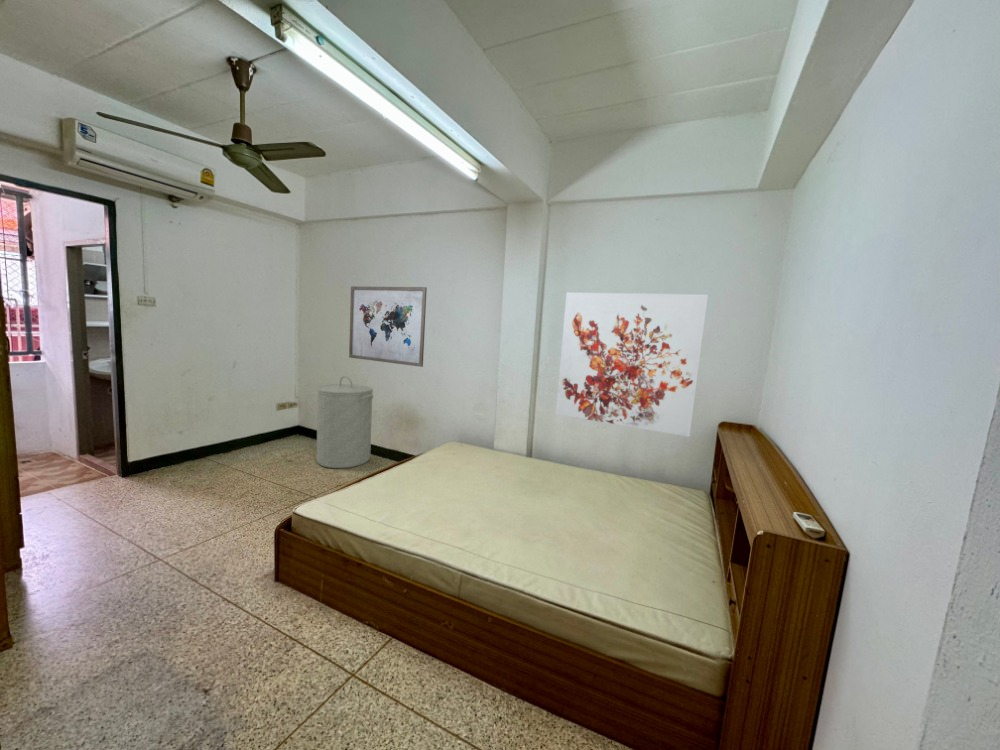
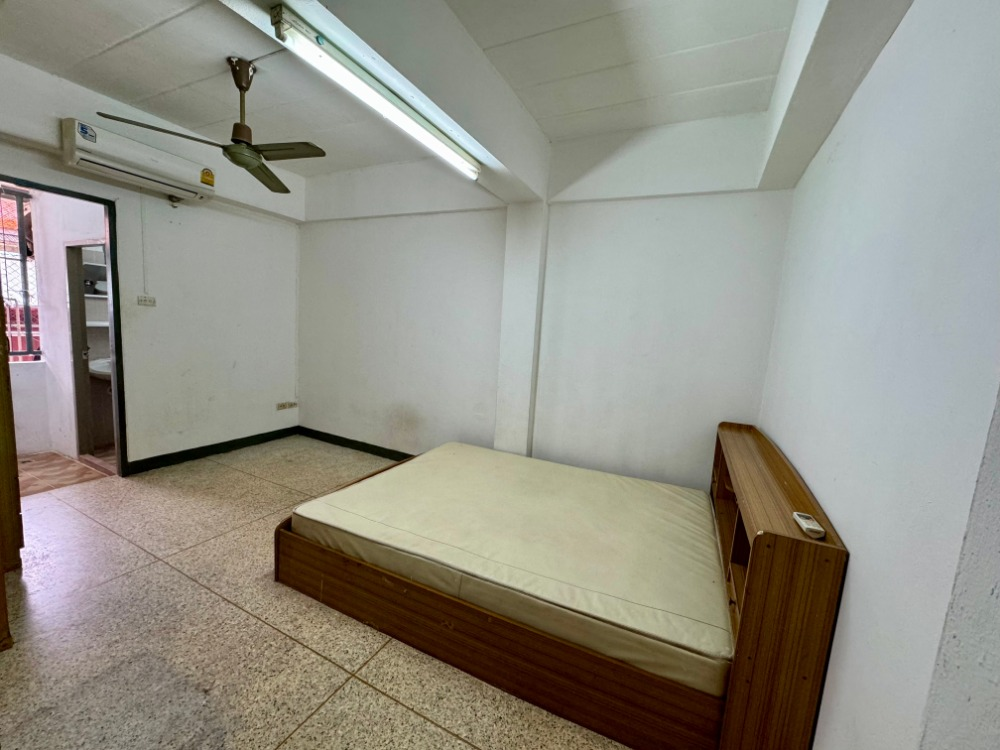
- wall art (624, 360)
- wall art (385, 324)
- laundry hamper (345, 418)
